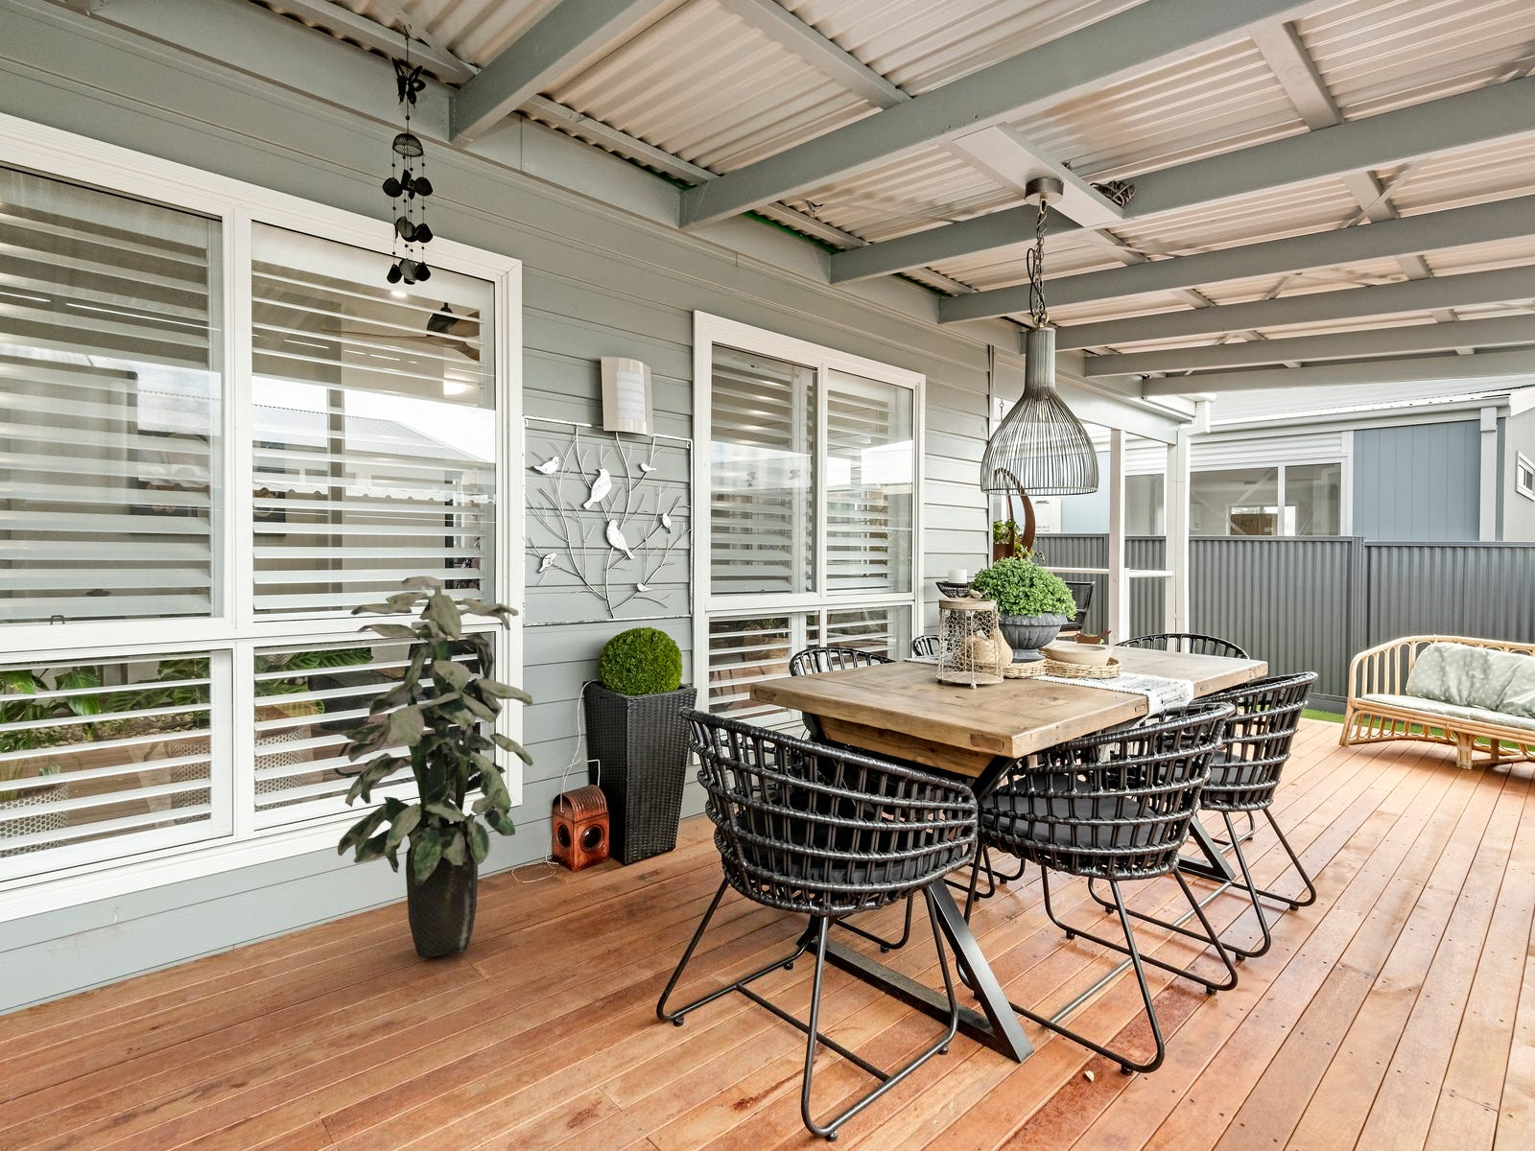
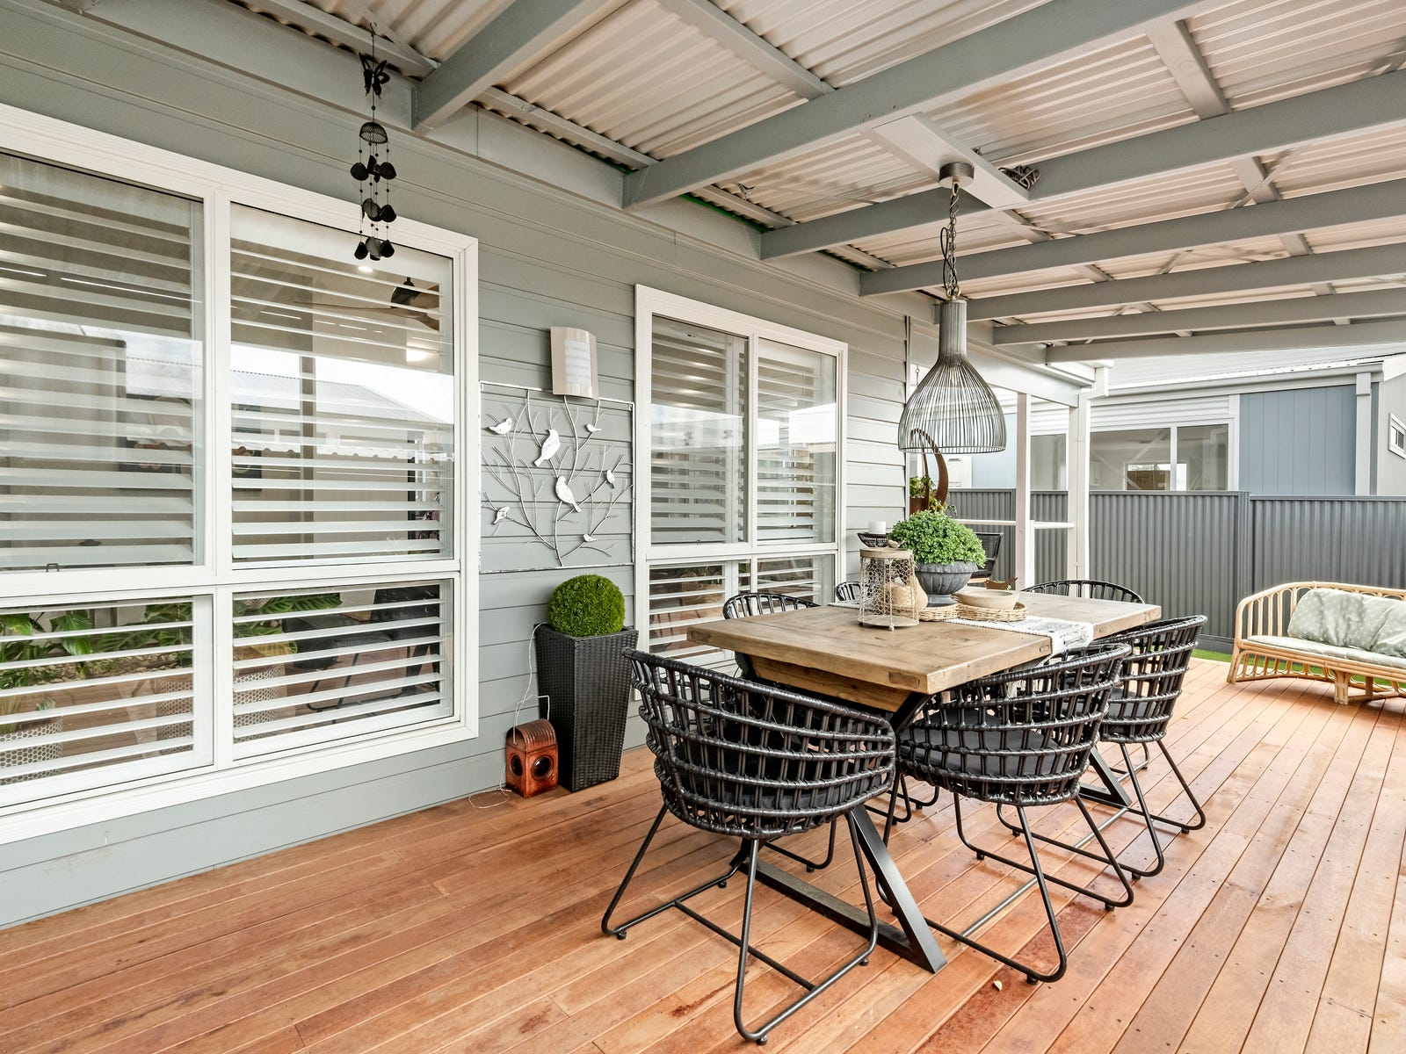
- indoor plant (433, 759)
